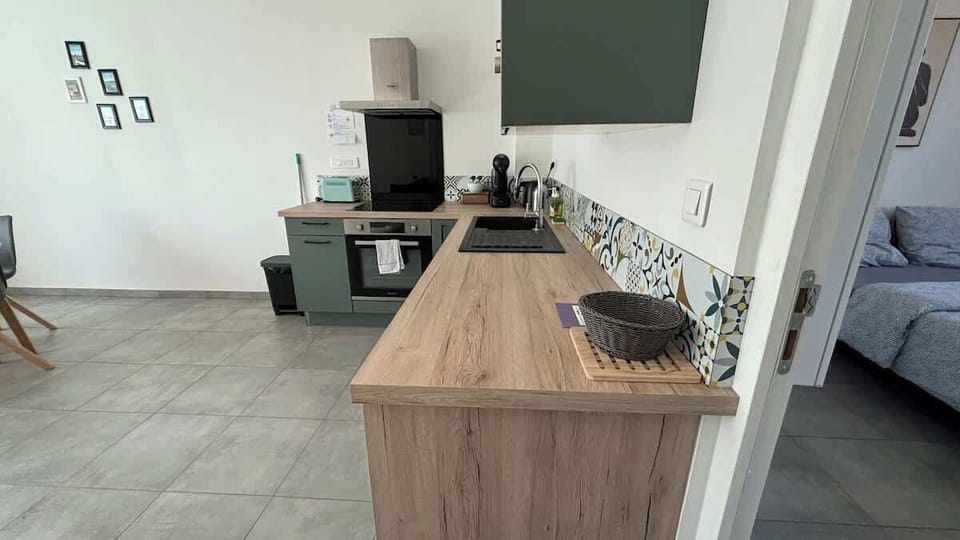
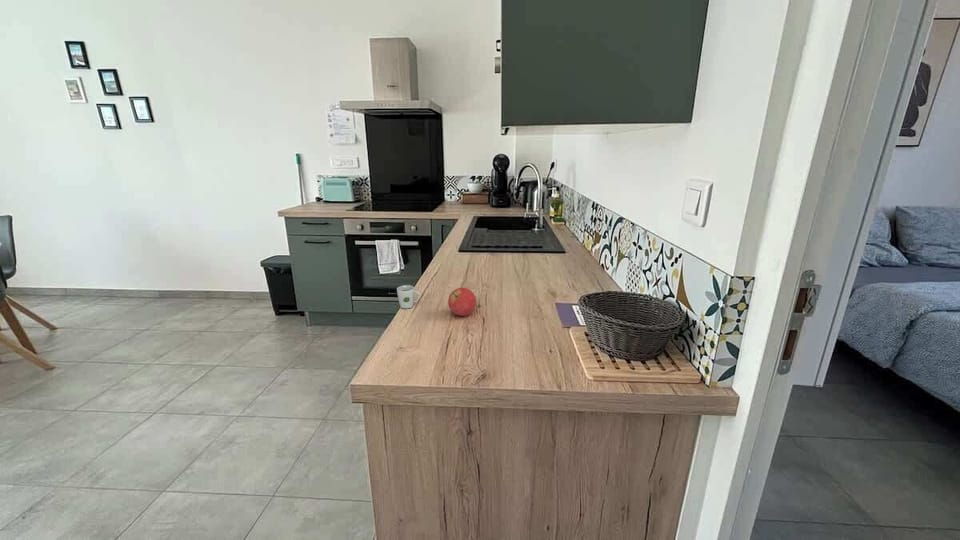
+ fruit (462, 301)
+ cup (408, 290)
